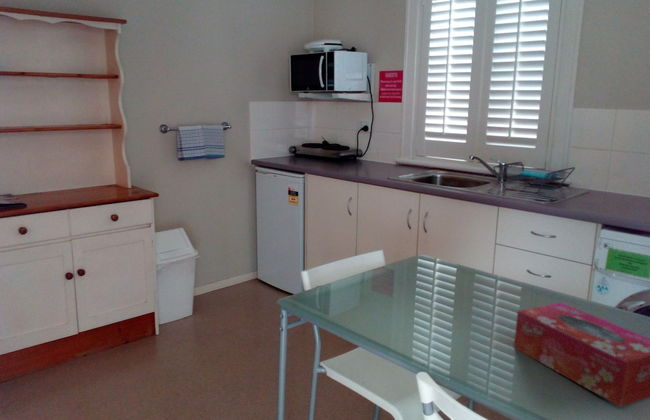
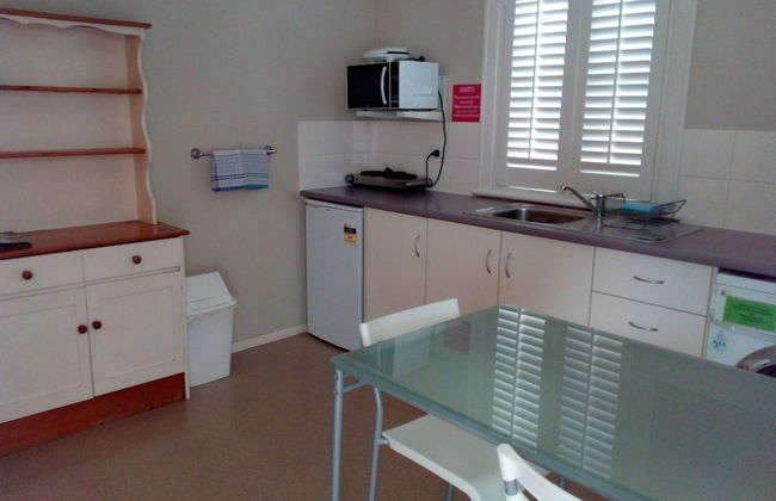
- tissue box (587, 348)
